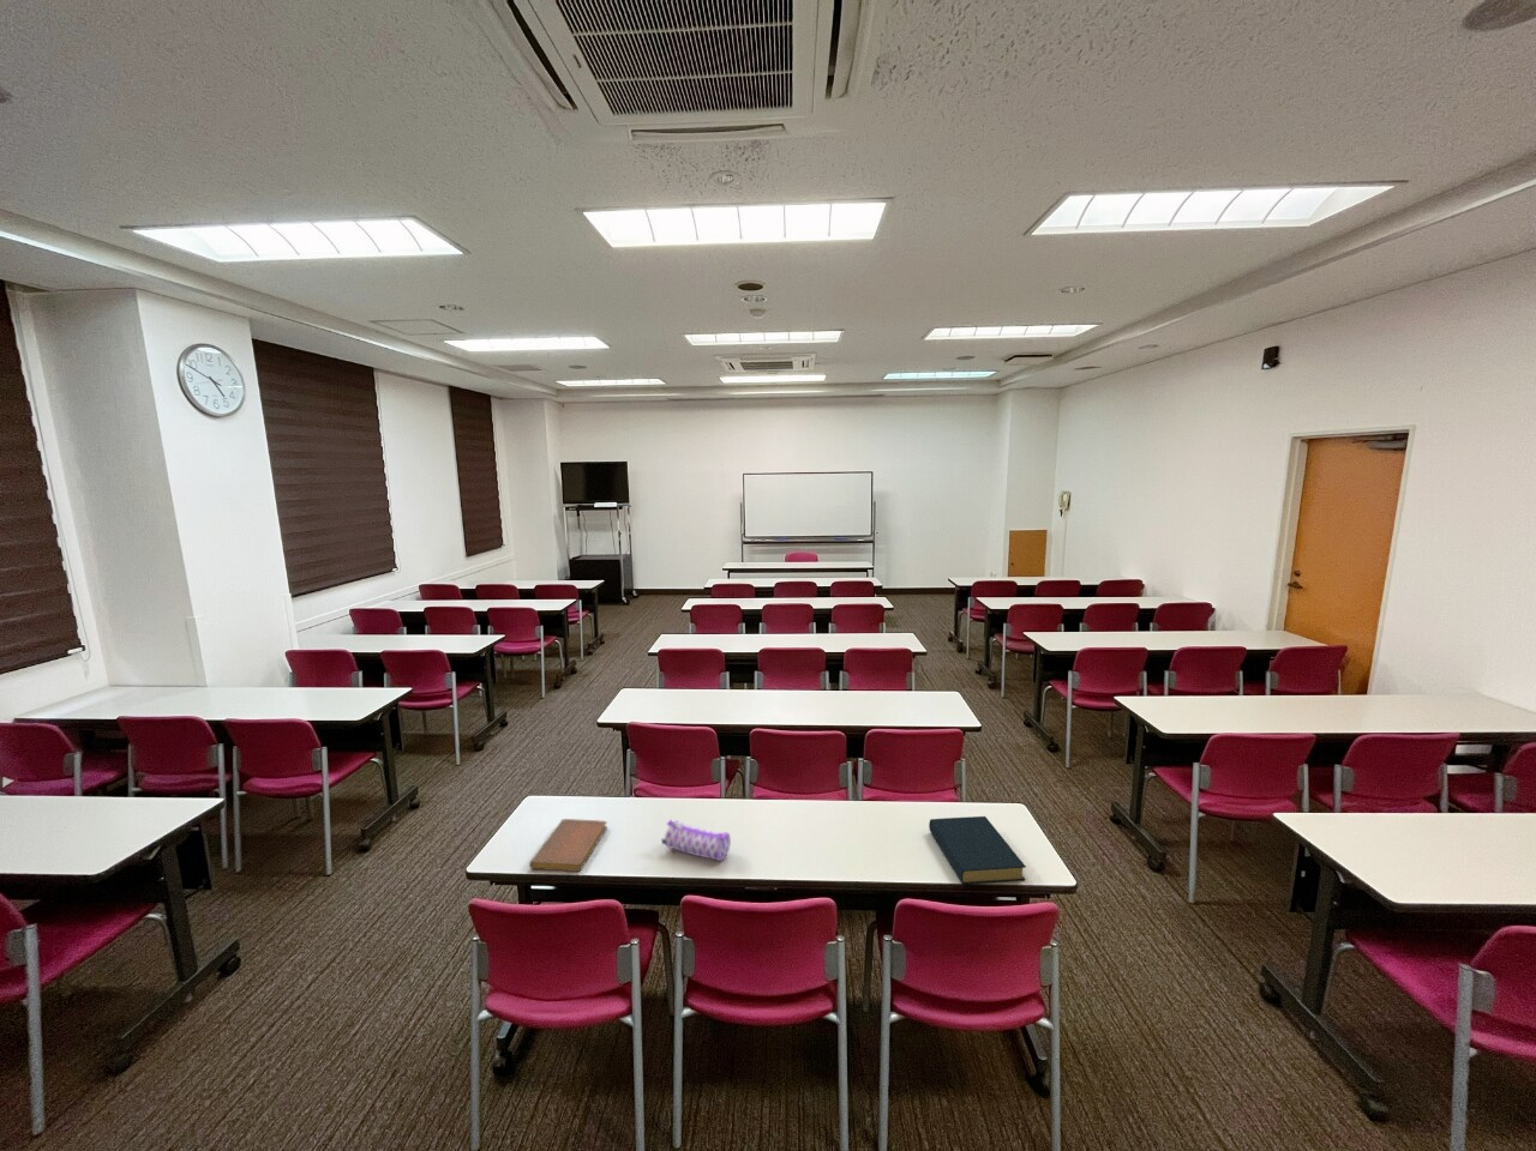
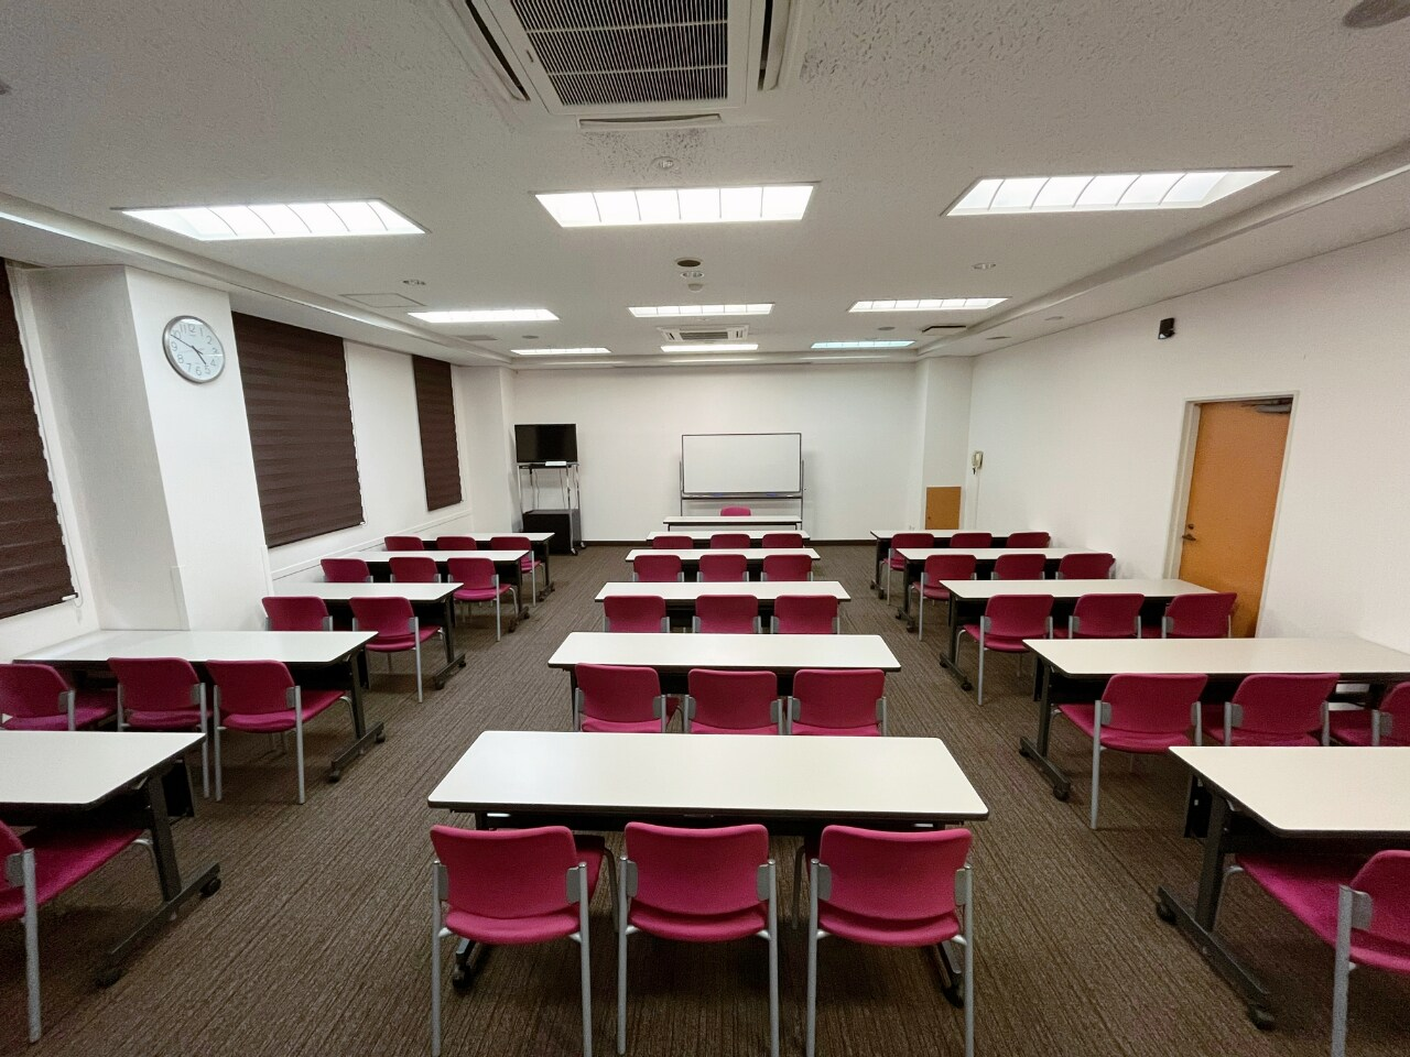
- hardback book (974, 846)
- pencil case (697, 838)
- notebook (570, 843)
